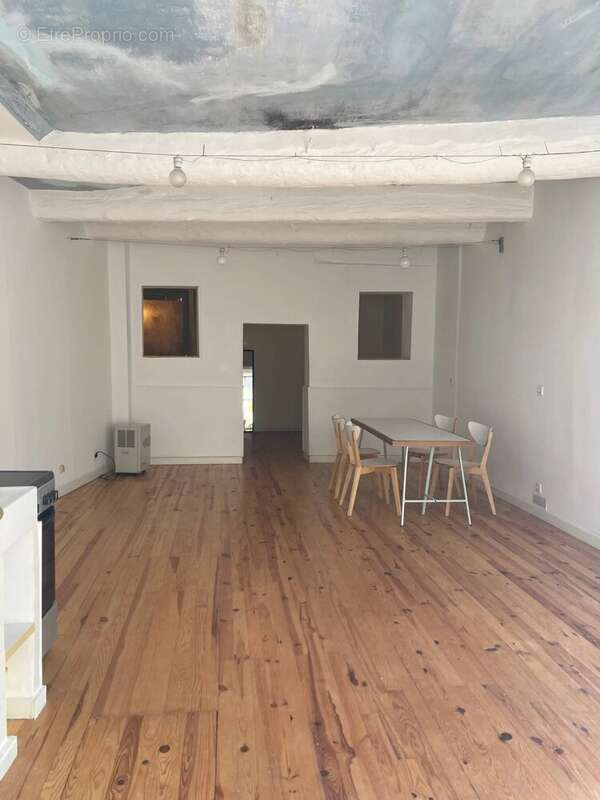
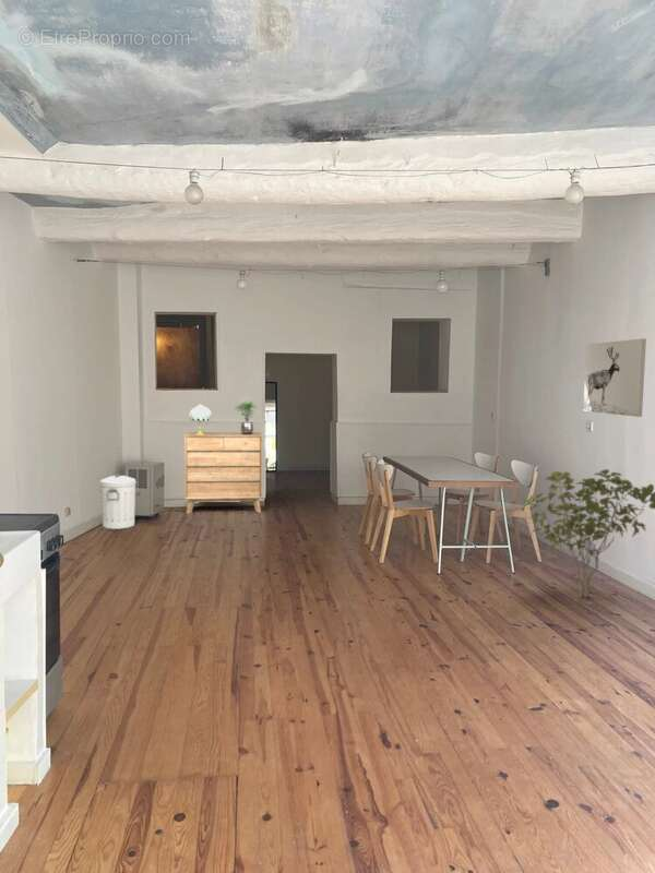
+ potted plant (245, 417)
+ wall art (611, 378)
+ shrub (591, 534)
+ trash can (118, 500)
+ dresser (224, 471)
+ table lamp (200, 419)
